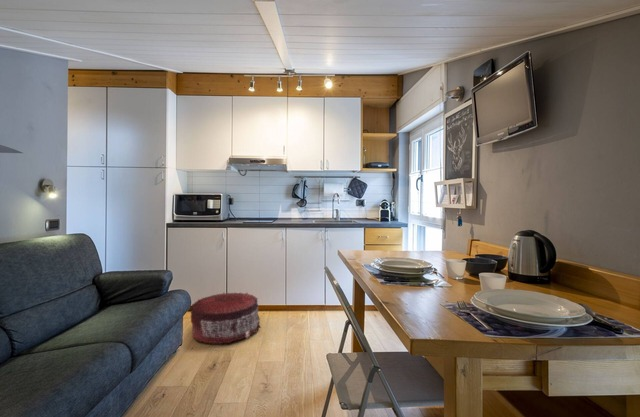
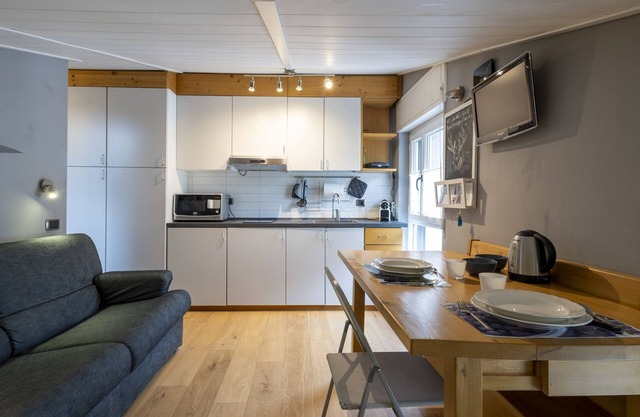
- pouf (226, 314)
